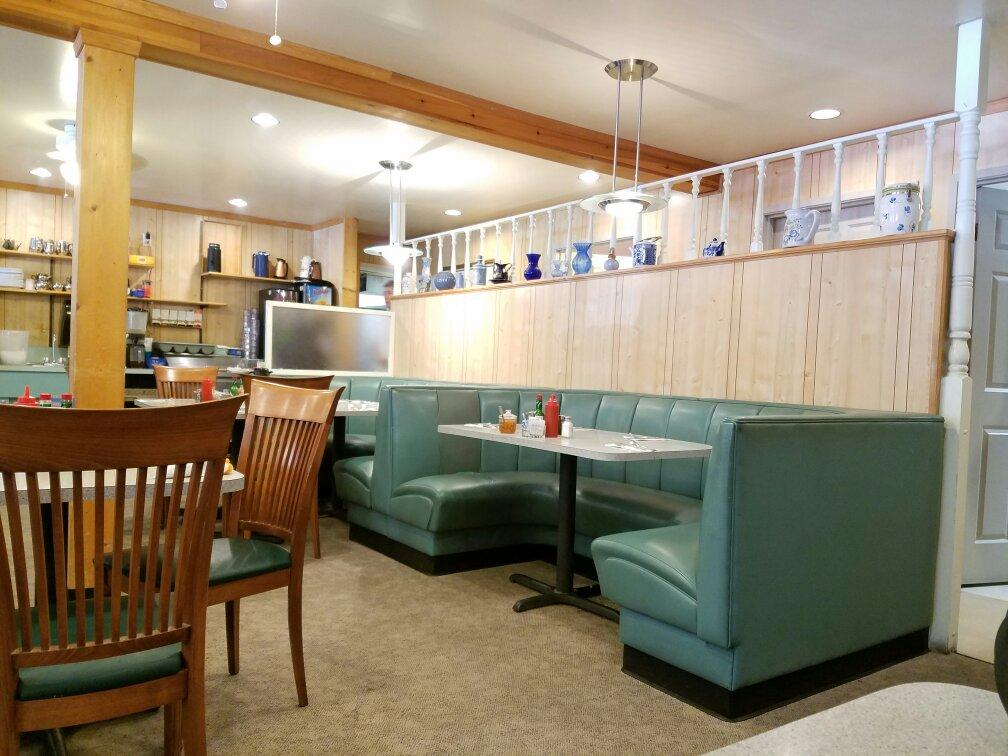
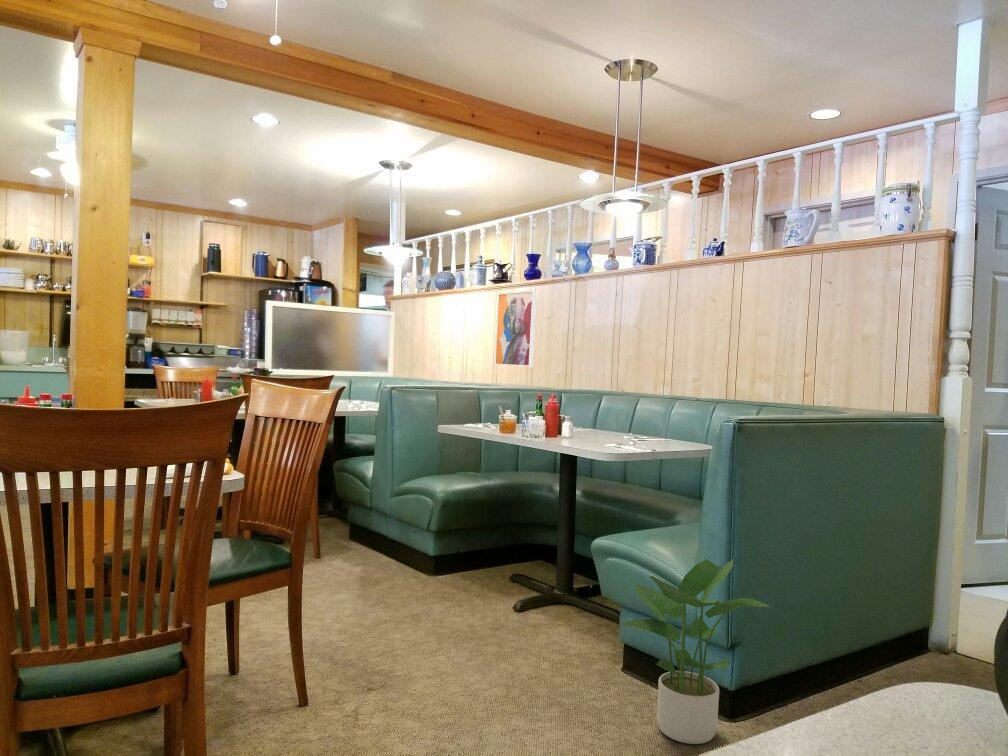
+ potted plant (679, 643)
+ wall art (514, 328)
